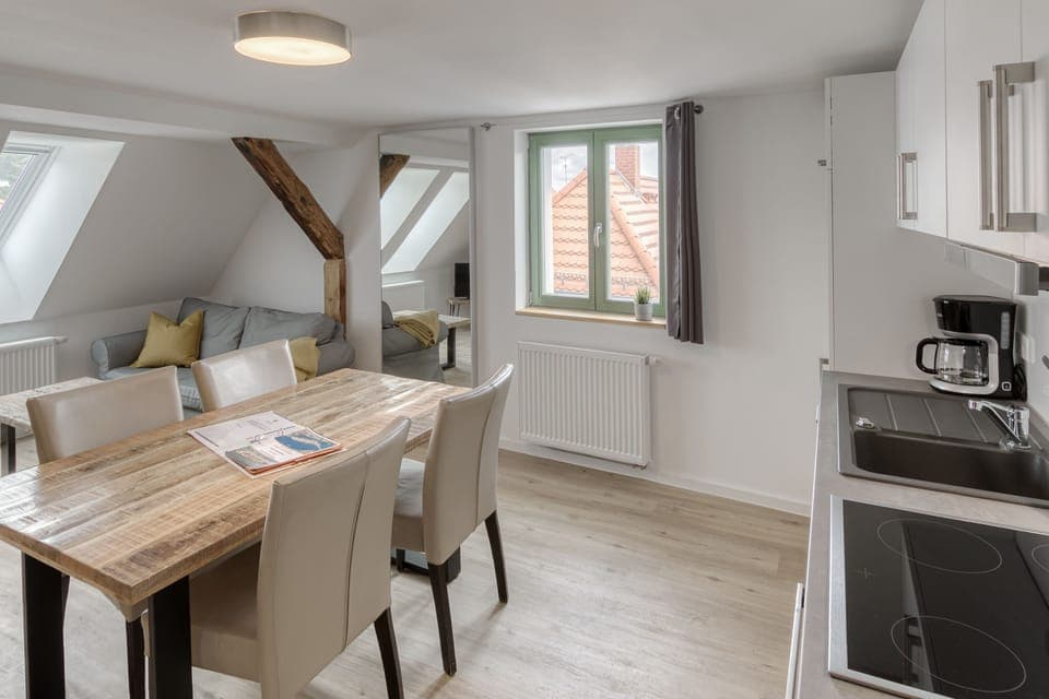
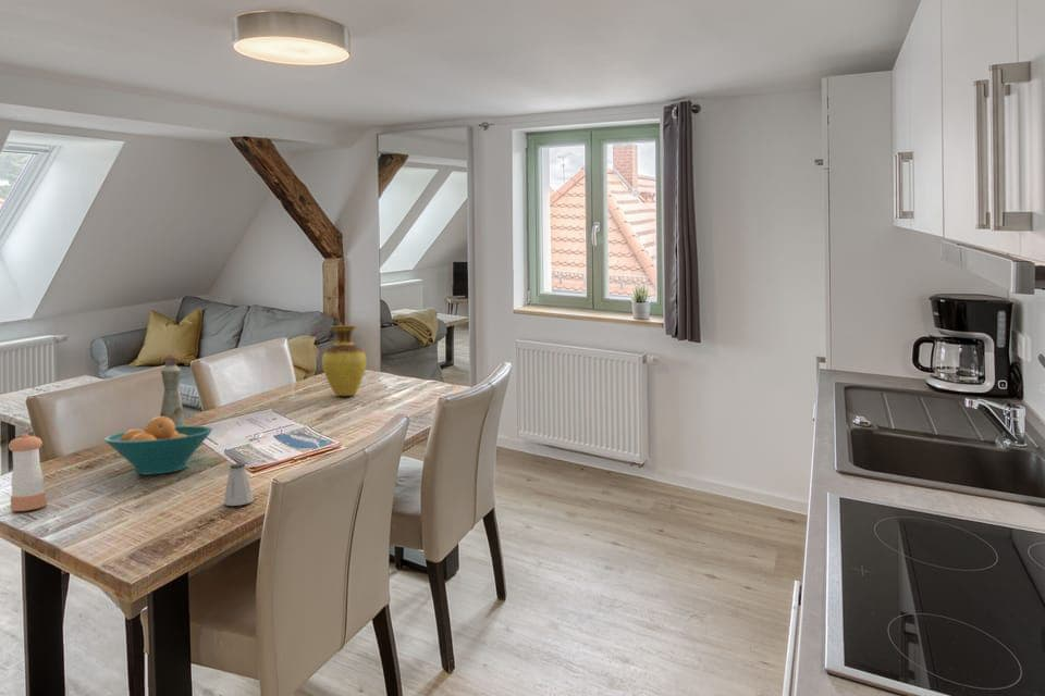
+ fruit bowl (160, 443)
+ bottle (170, 394)
+ pepper shaker (26, 470)
+ vase (344, 360)
+ saltshaker (237, 483)
